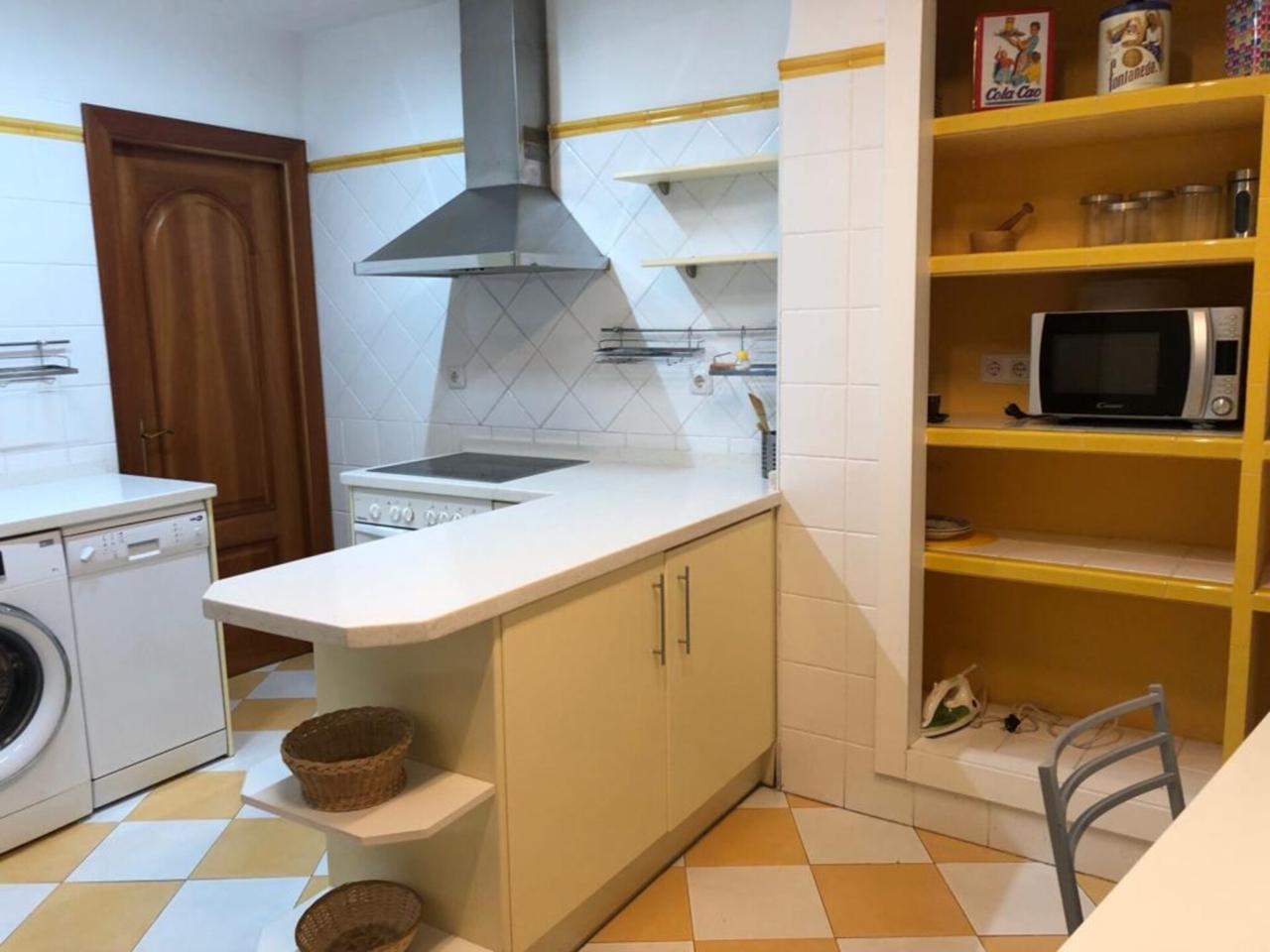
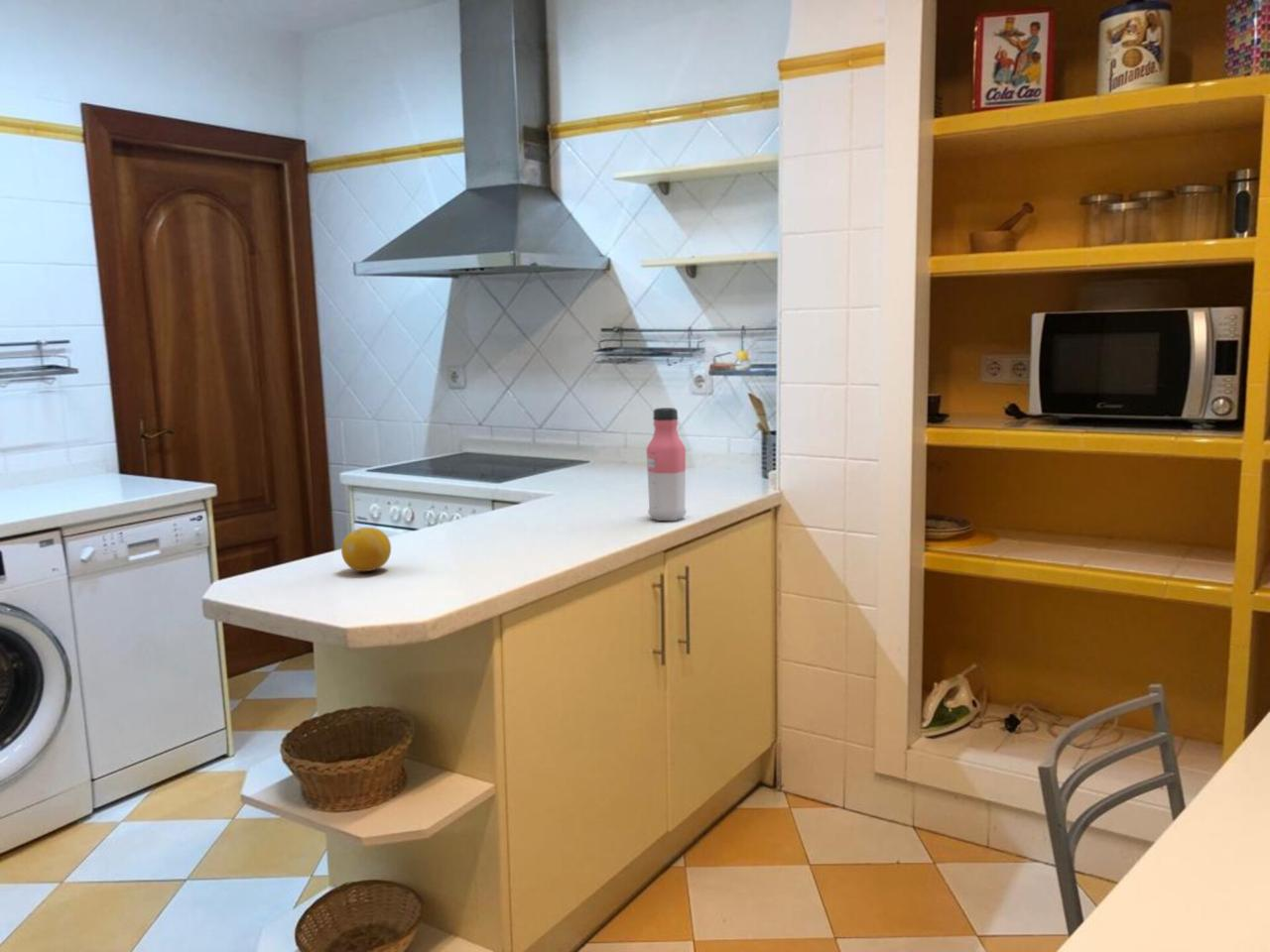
+ fruit (366, 549)
+ water bottle (666, 463)
